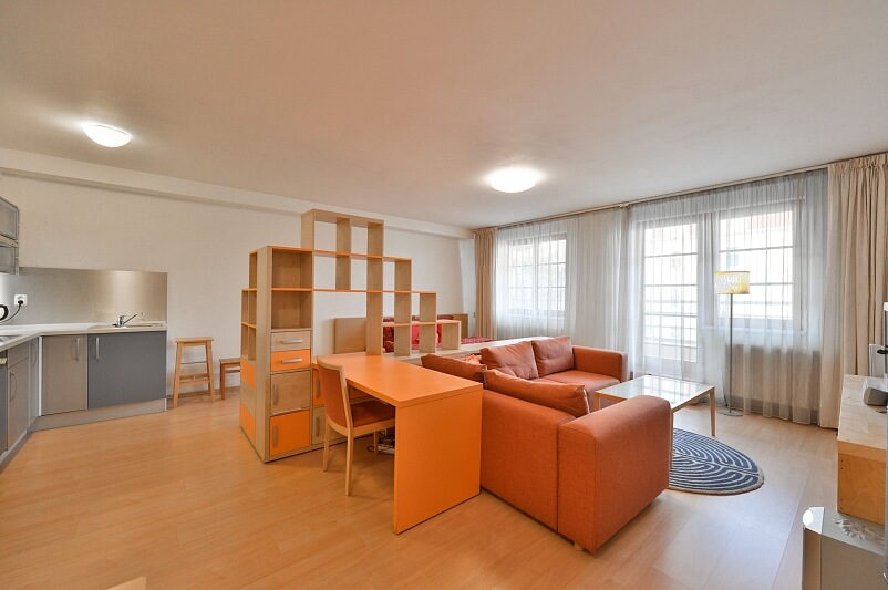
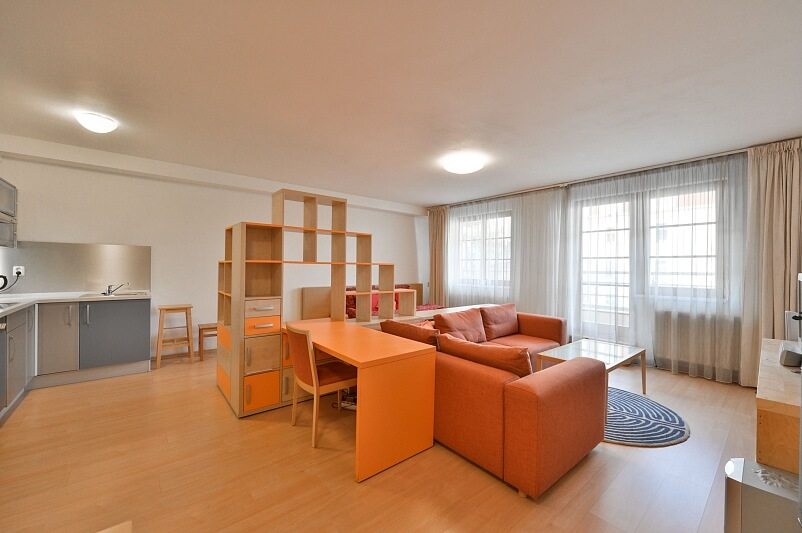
- floor lamp (731, 342)
